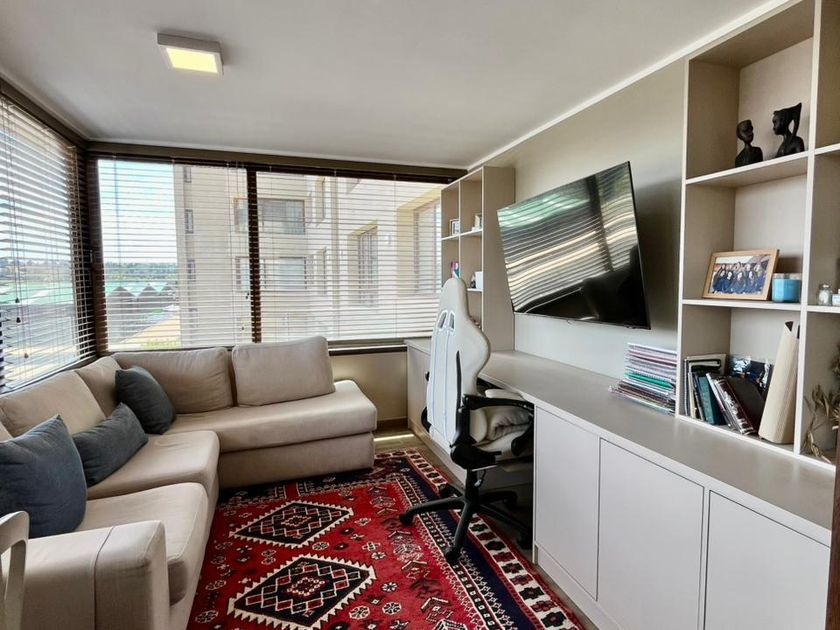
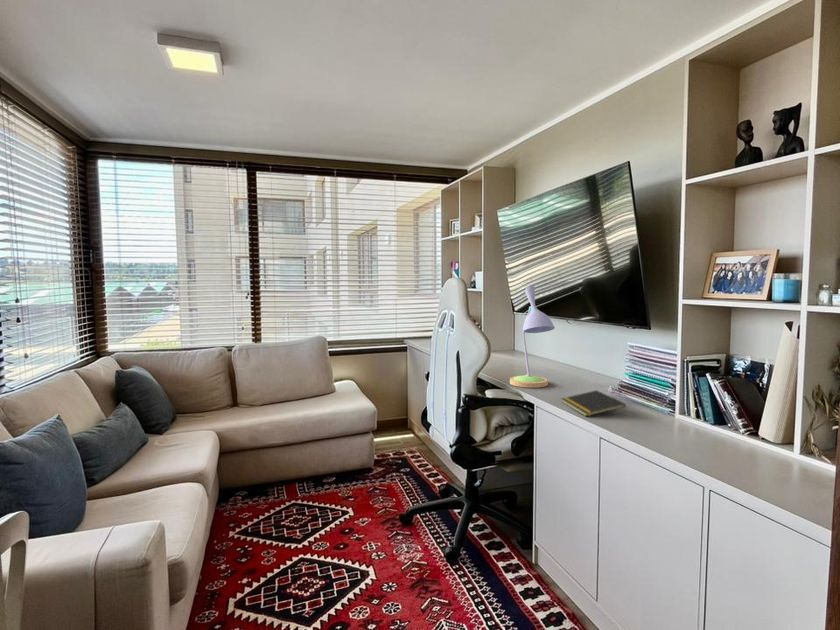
+ desk lamp (532, 332)
+ notepad (591, 402)
